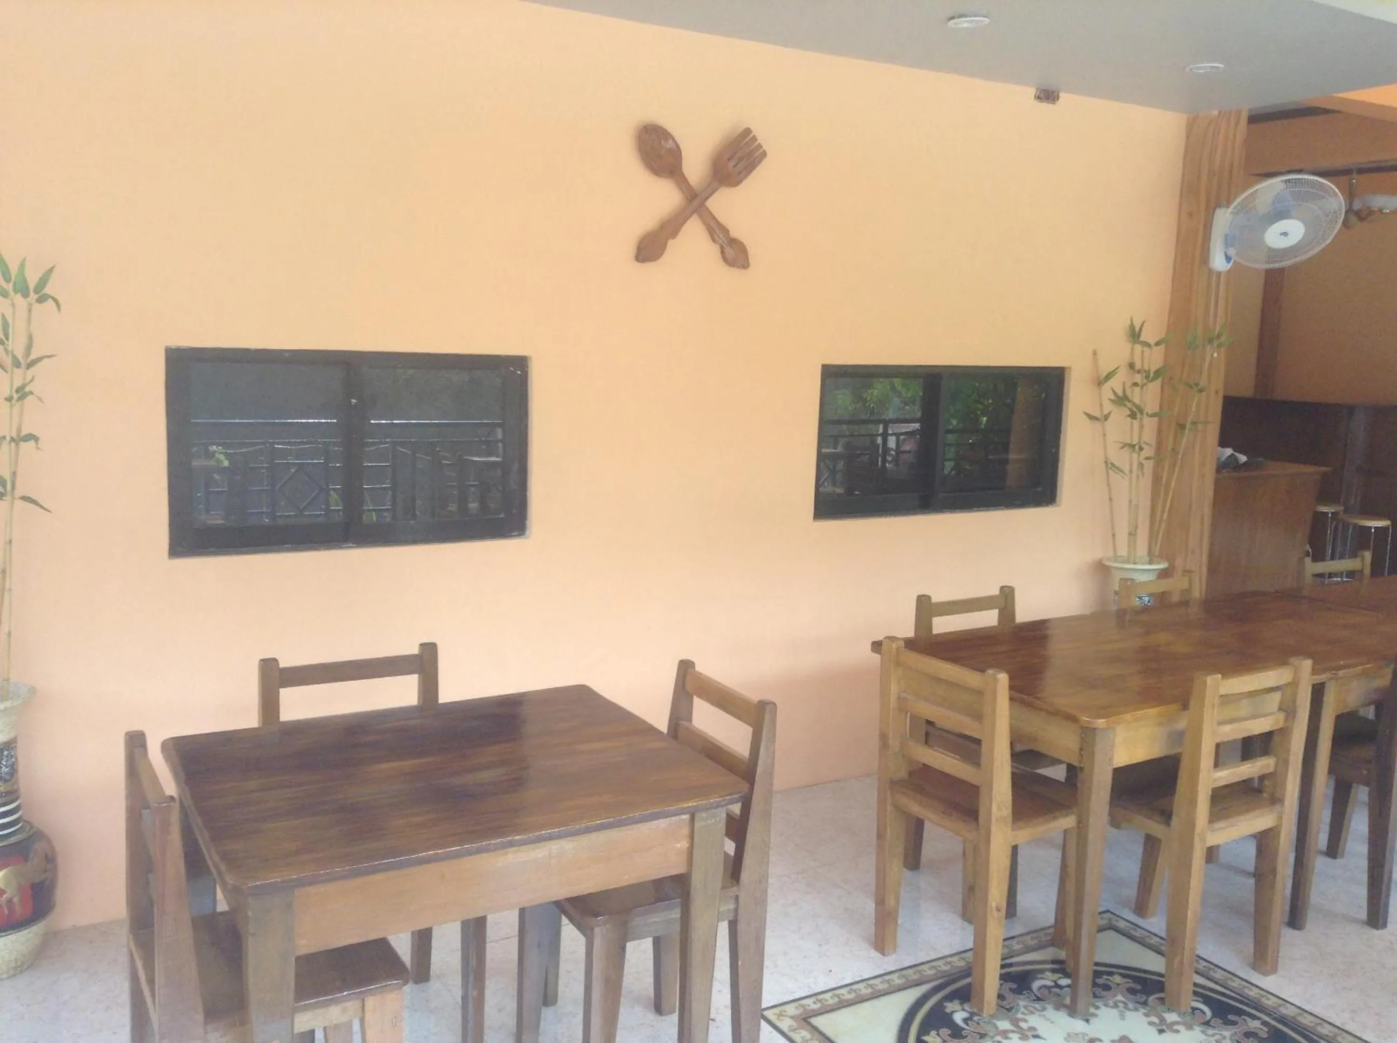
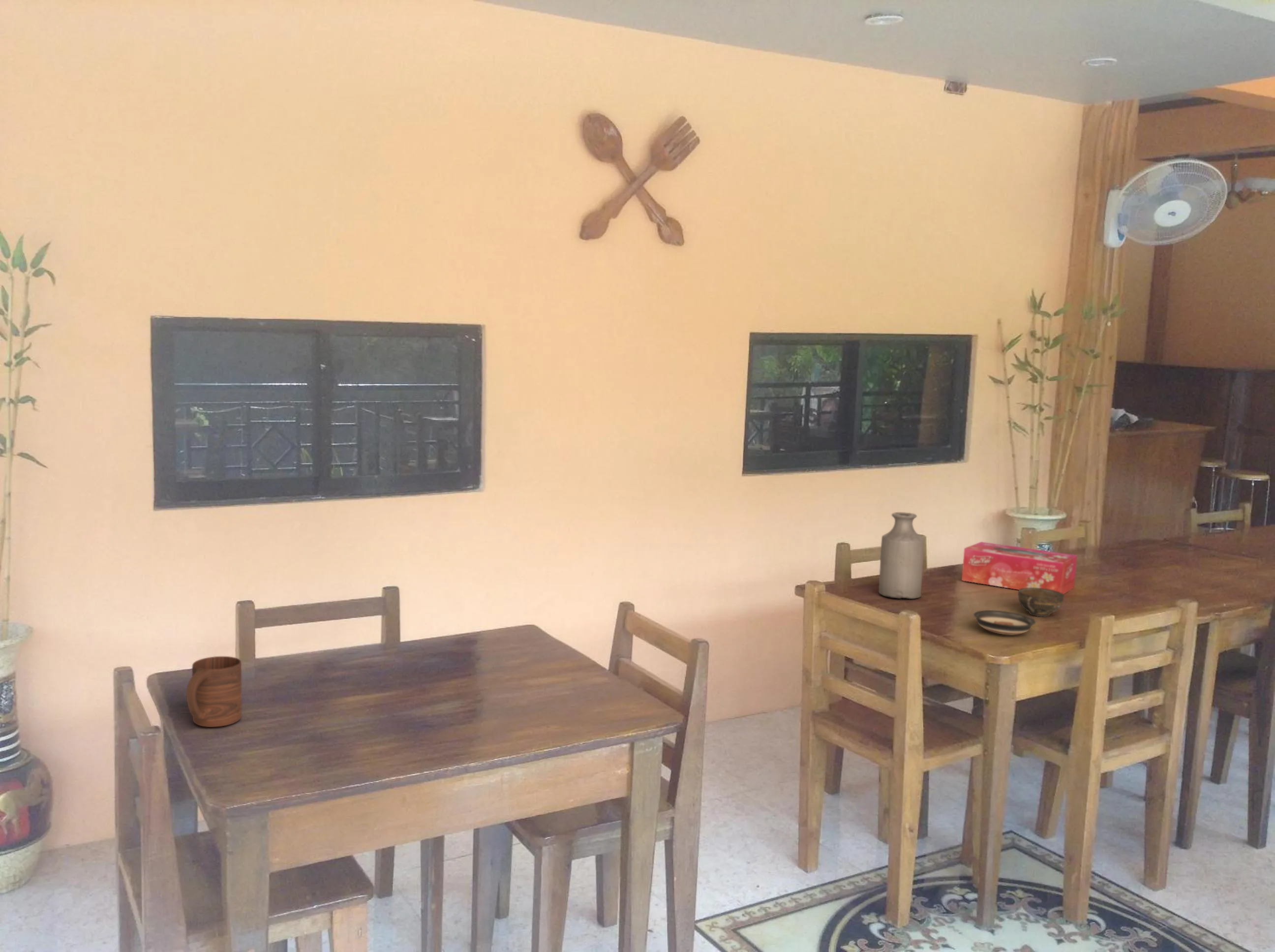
+ cup (1038, 604)
+ tissue box (1019, 568)
+ bottle (902, 554)
+ cup (214, 694)
+ saucer (1003, 624)
